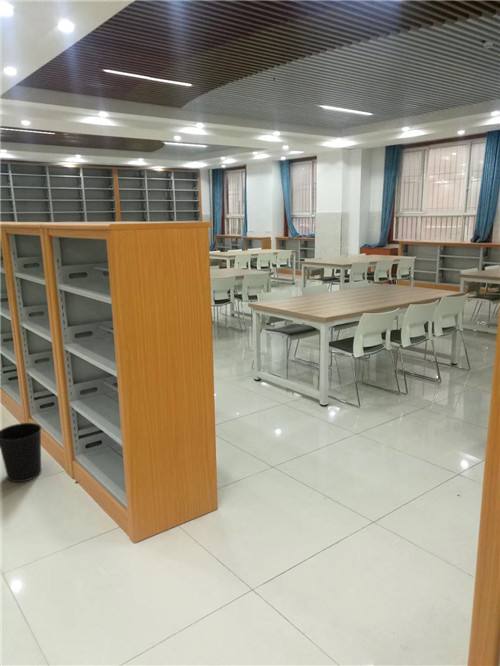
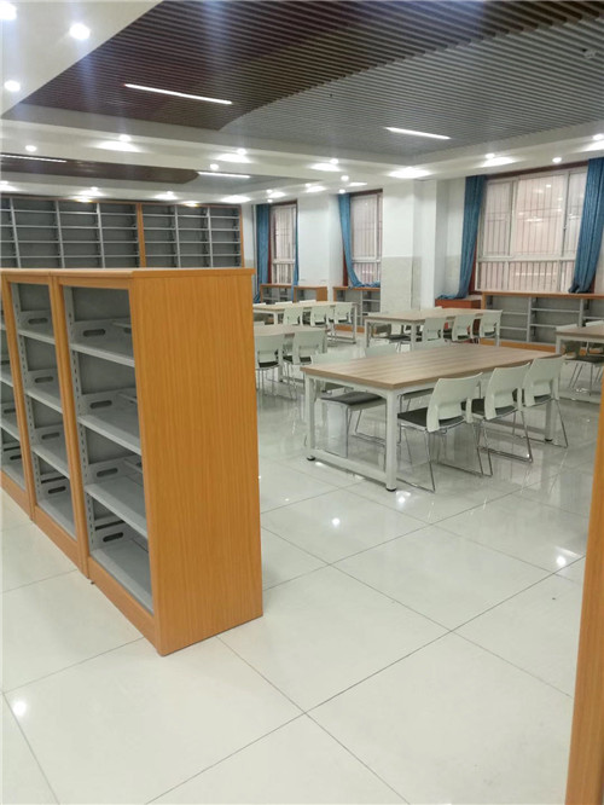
- wastebasket (21, 452)
